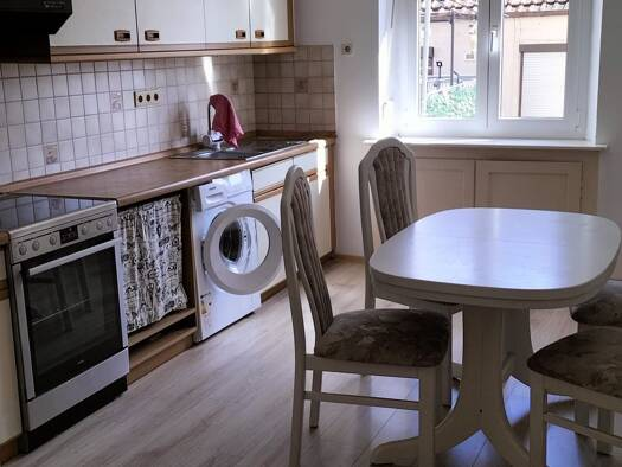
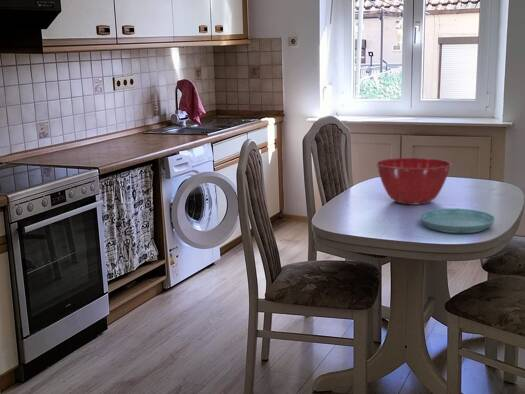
+ saucer (456, 221)
+ mixing bowl (412, 181)
